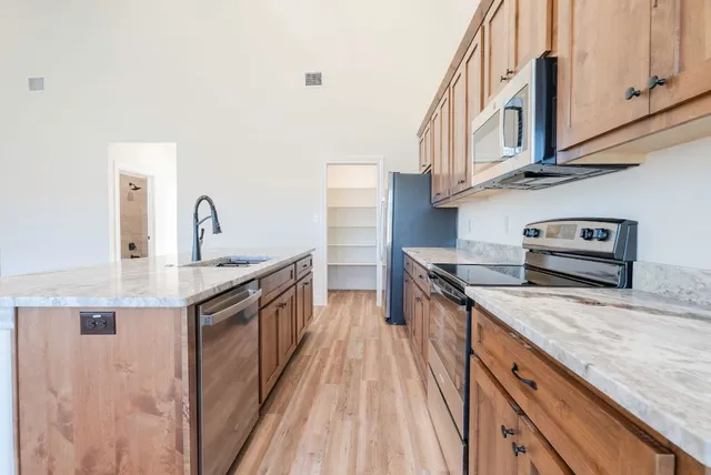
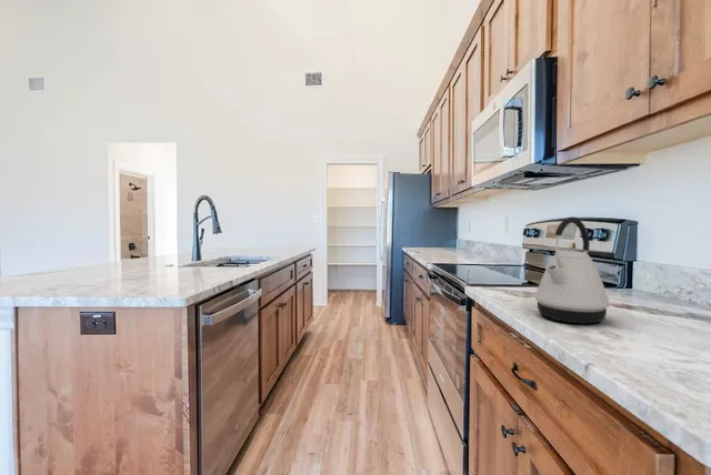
+ kettle (570, 267)
